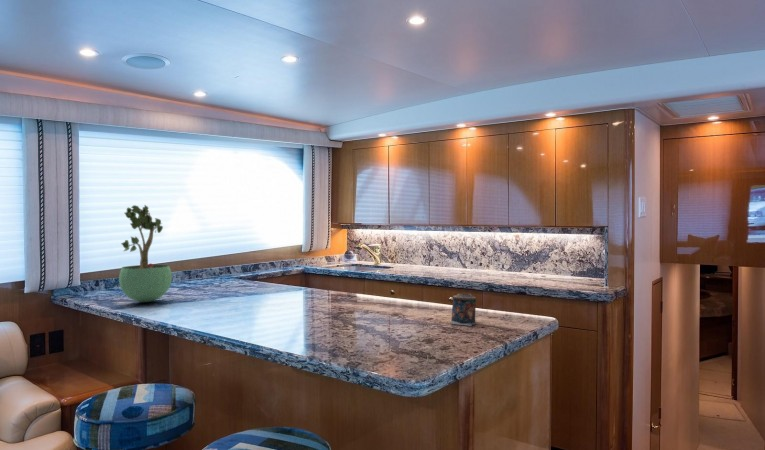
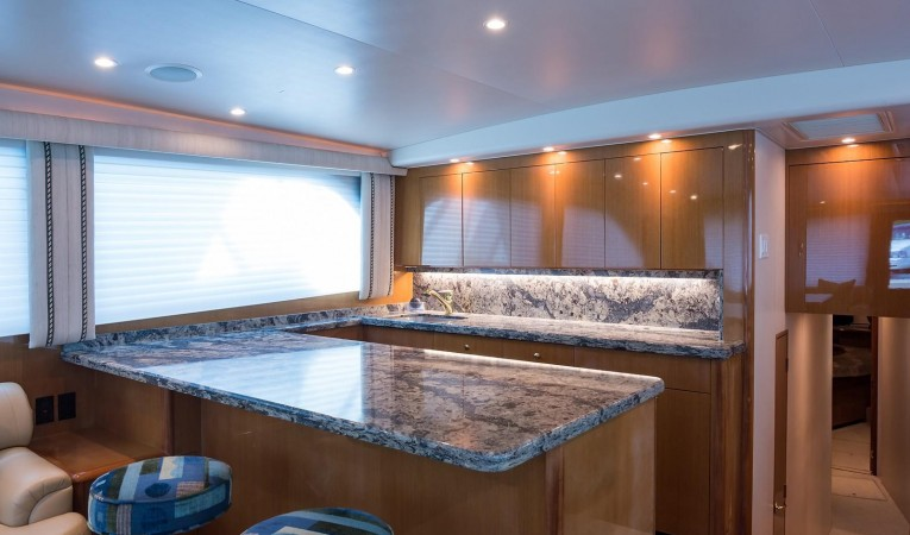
- potted plant (146, 253)
- candle (464, 308)
